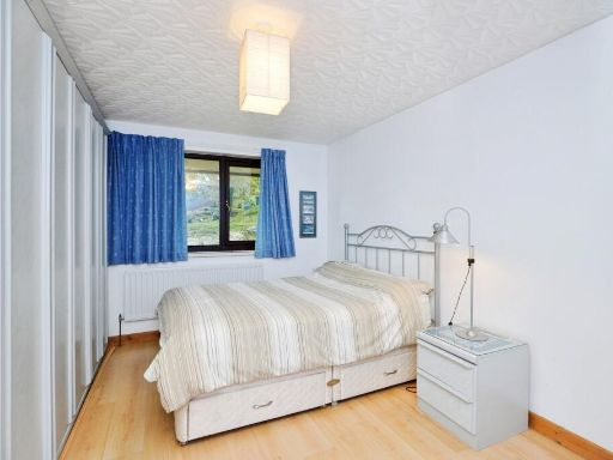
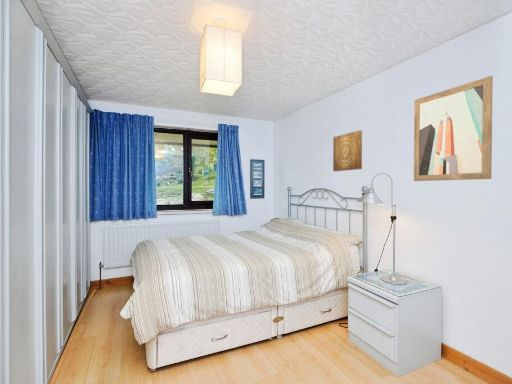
+ wall art (346, 152)
+ wall art (448, 134)
